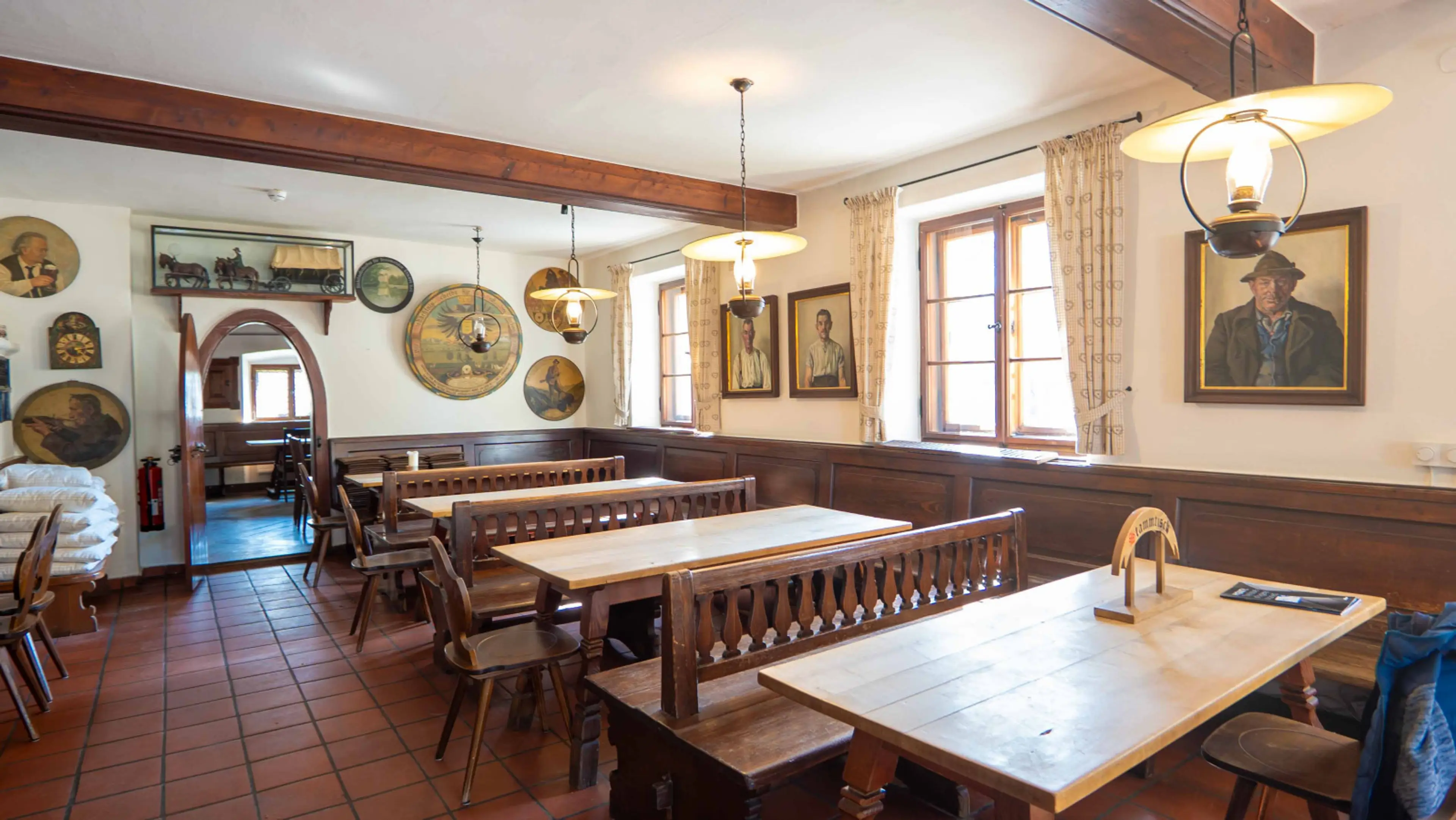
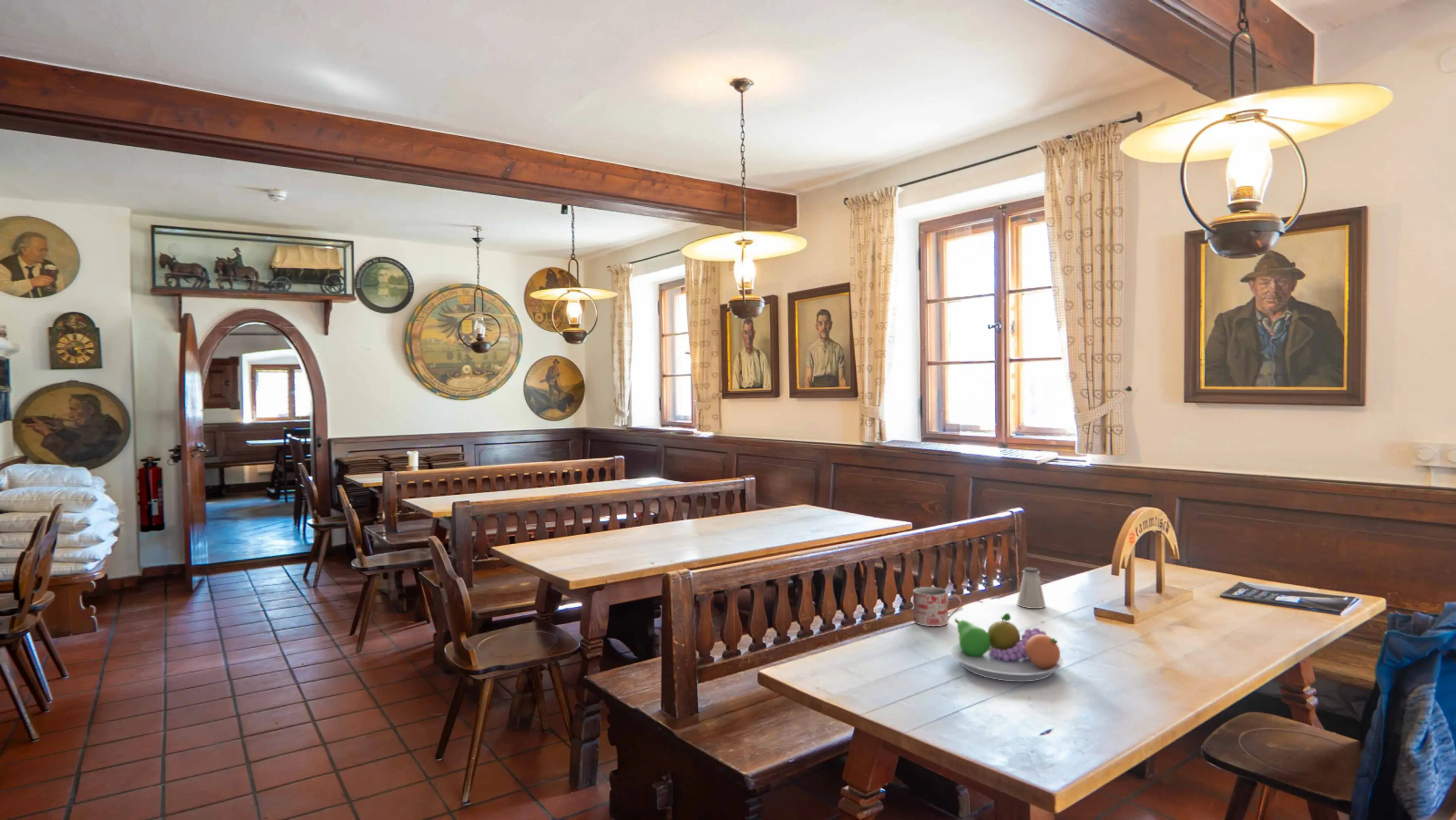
+ mug (936, 607)
+ fruit bowl (1003, 643)
+ saltshaker (1031, 586)
